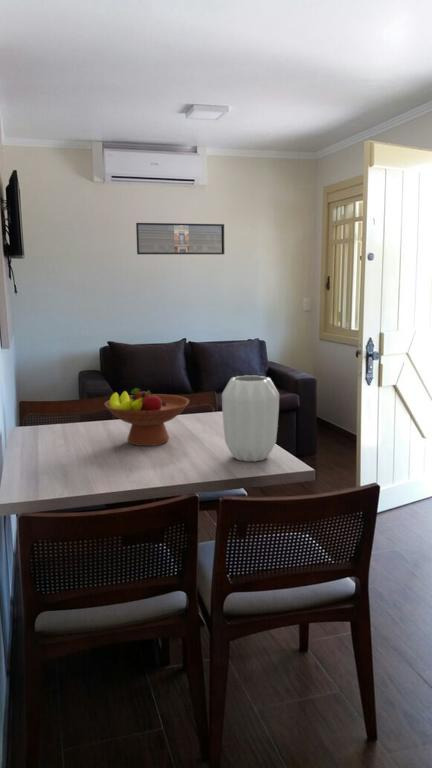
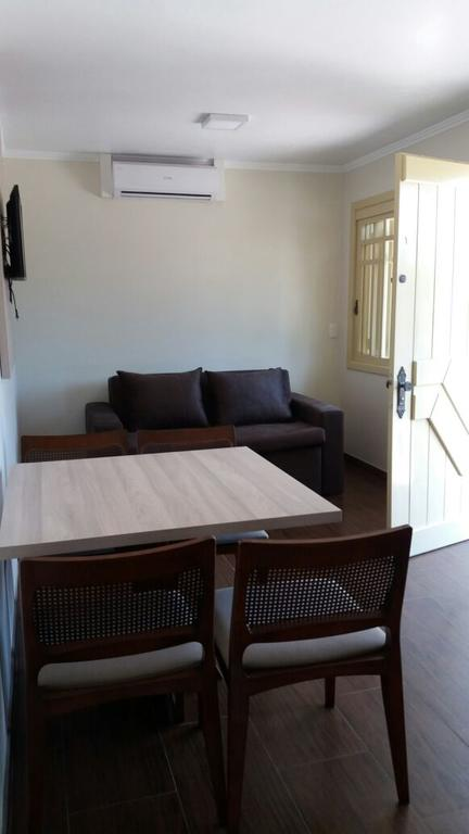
- fruit bowl (147, 414)
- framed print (181, 239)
- vase (250, 418)
